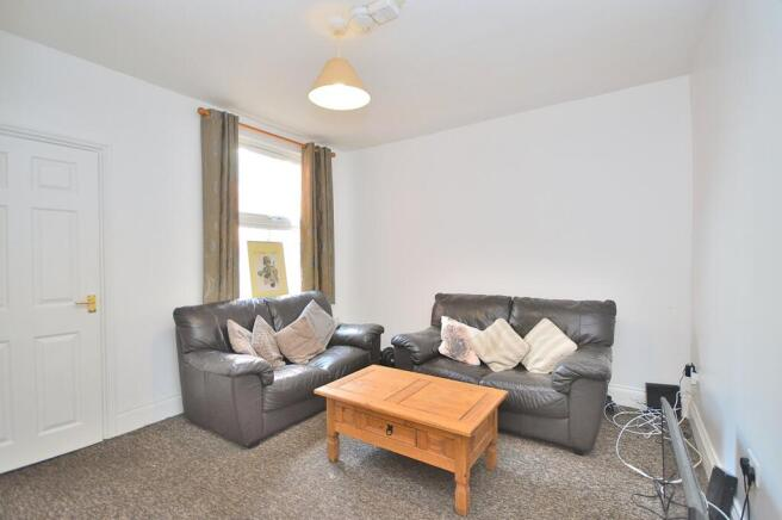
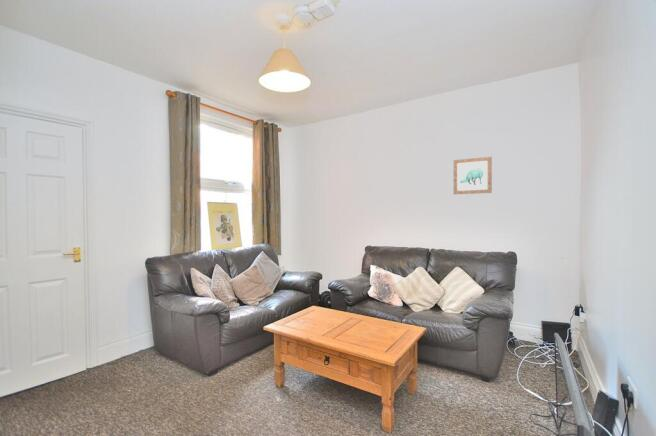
+ wall art (472, 176)
